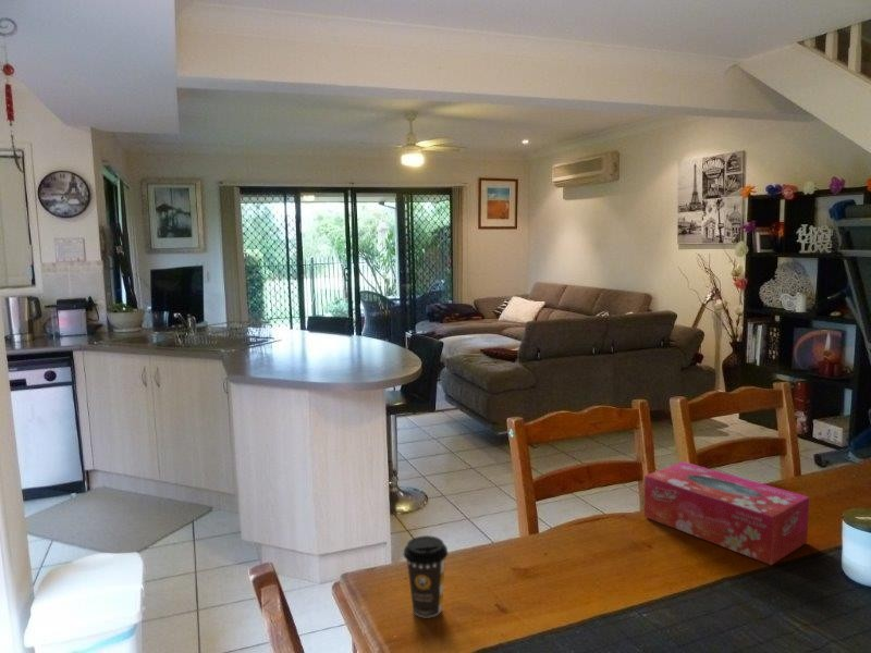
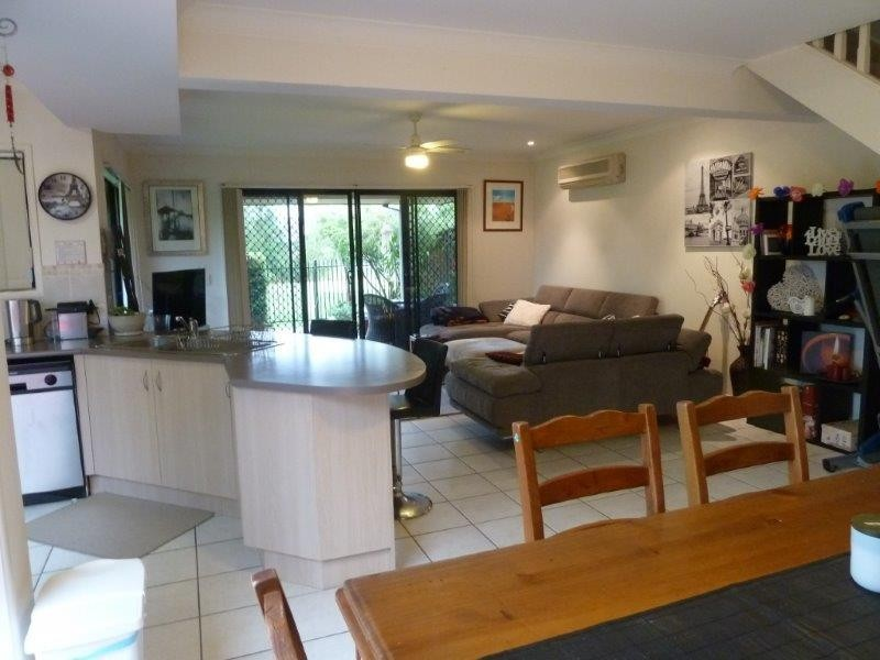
- tissue box (722, 507)
- coffee cup (426, 576)
